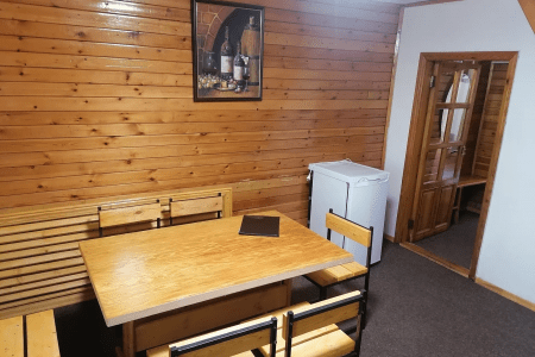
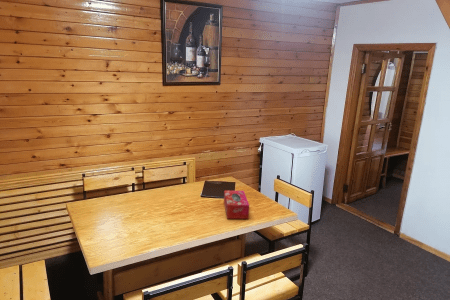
+ tissue box (235, 203)
